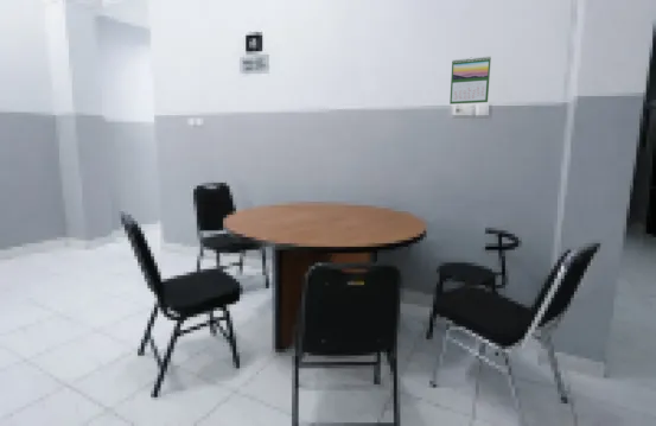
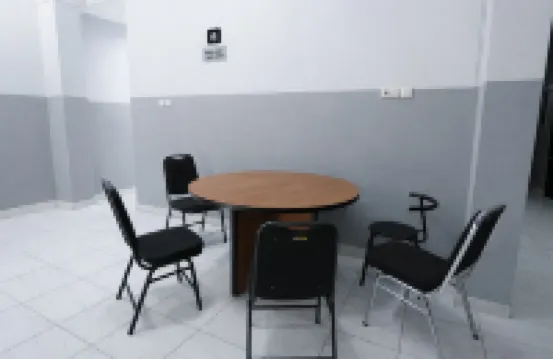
- calendar (470, 80)
